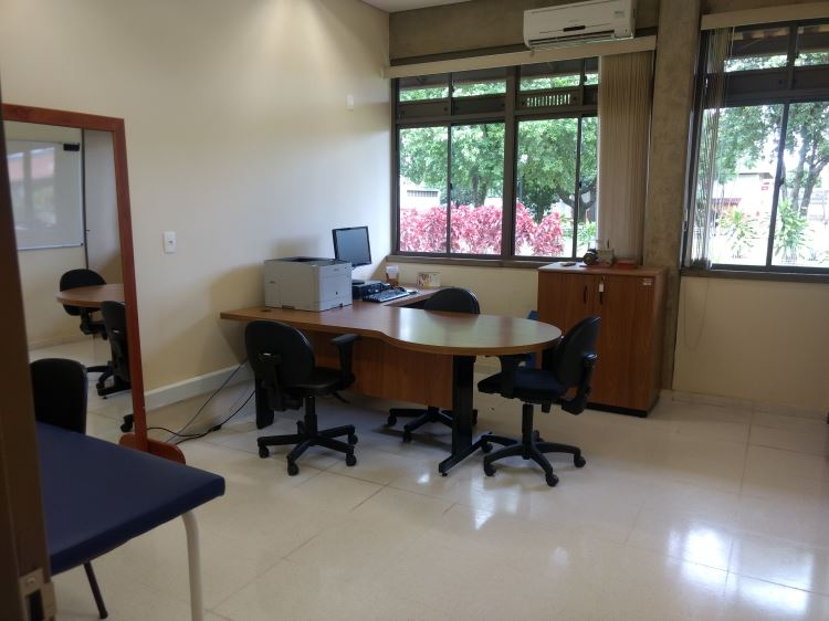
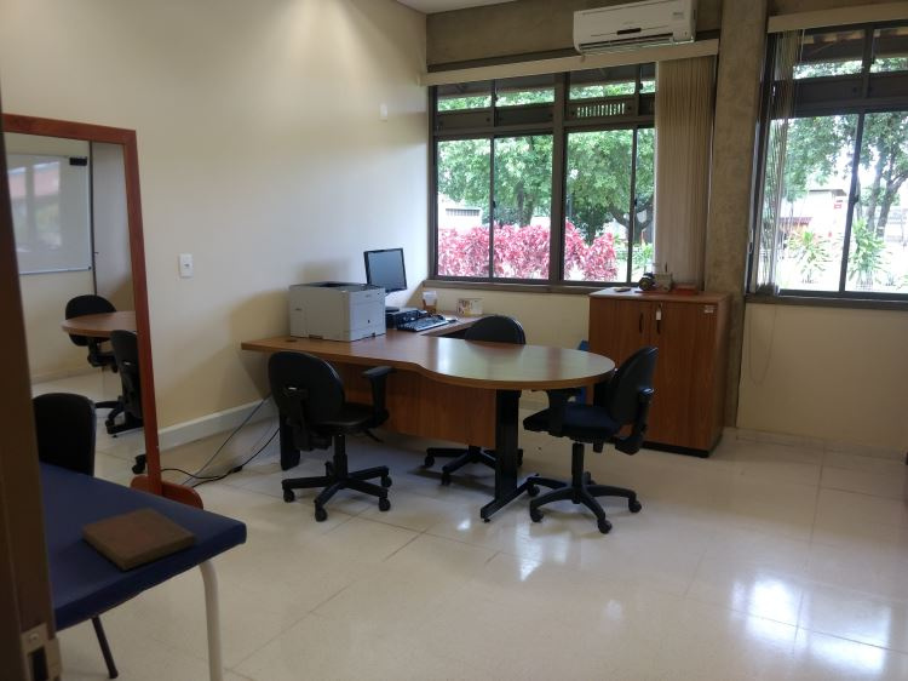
+ notebook (138, 534)
